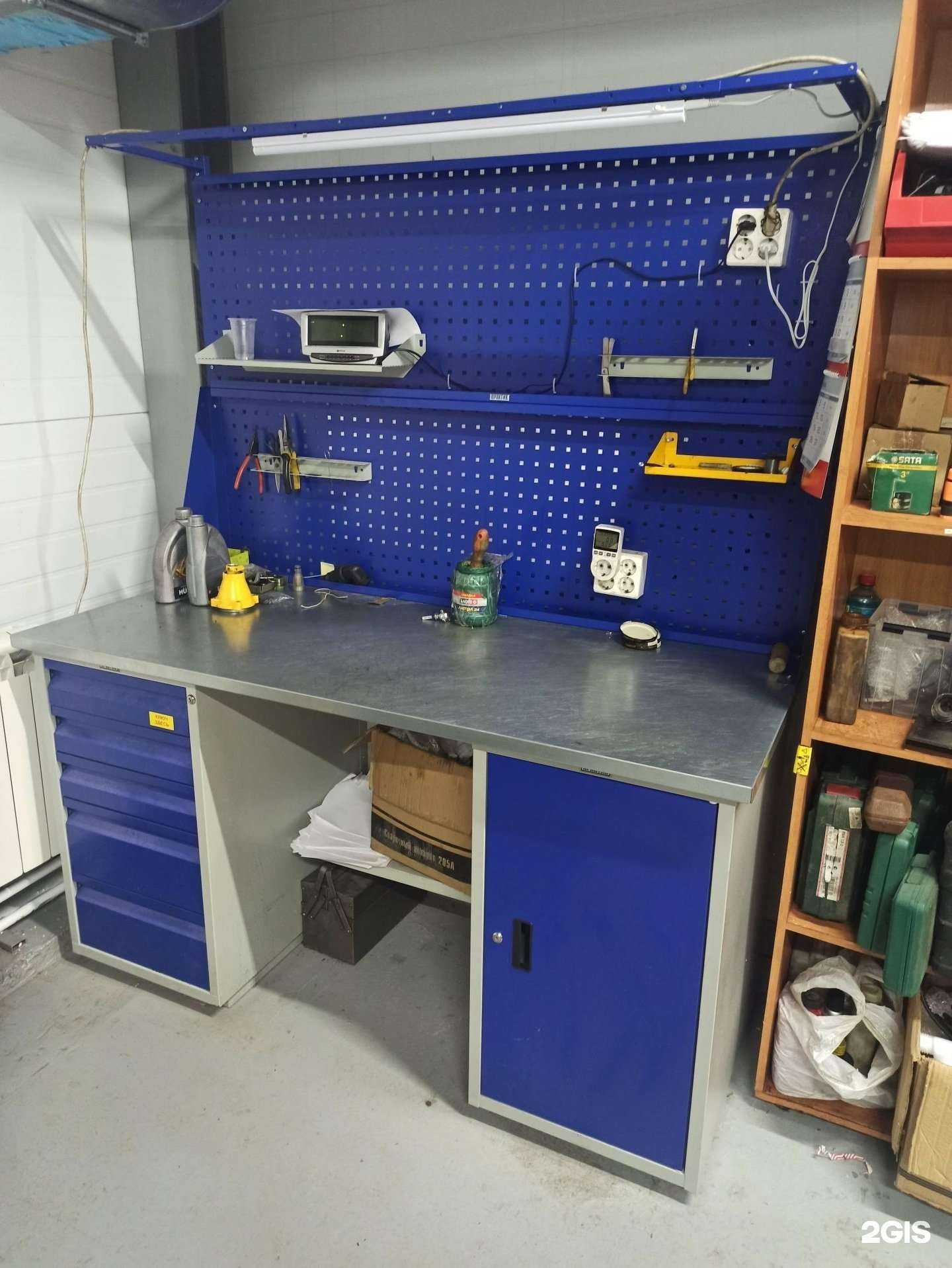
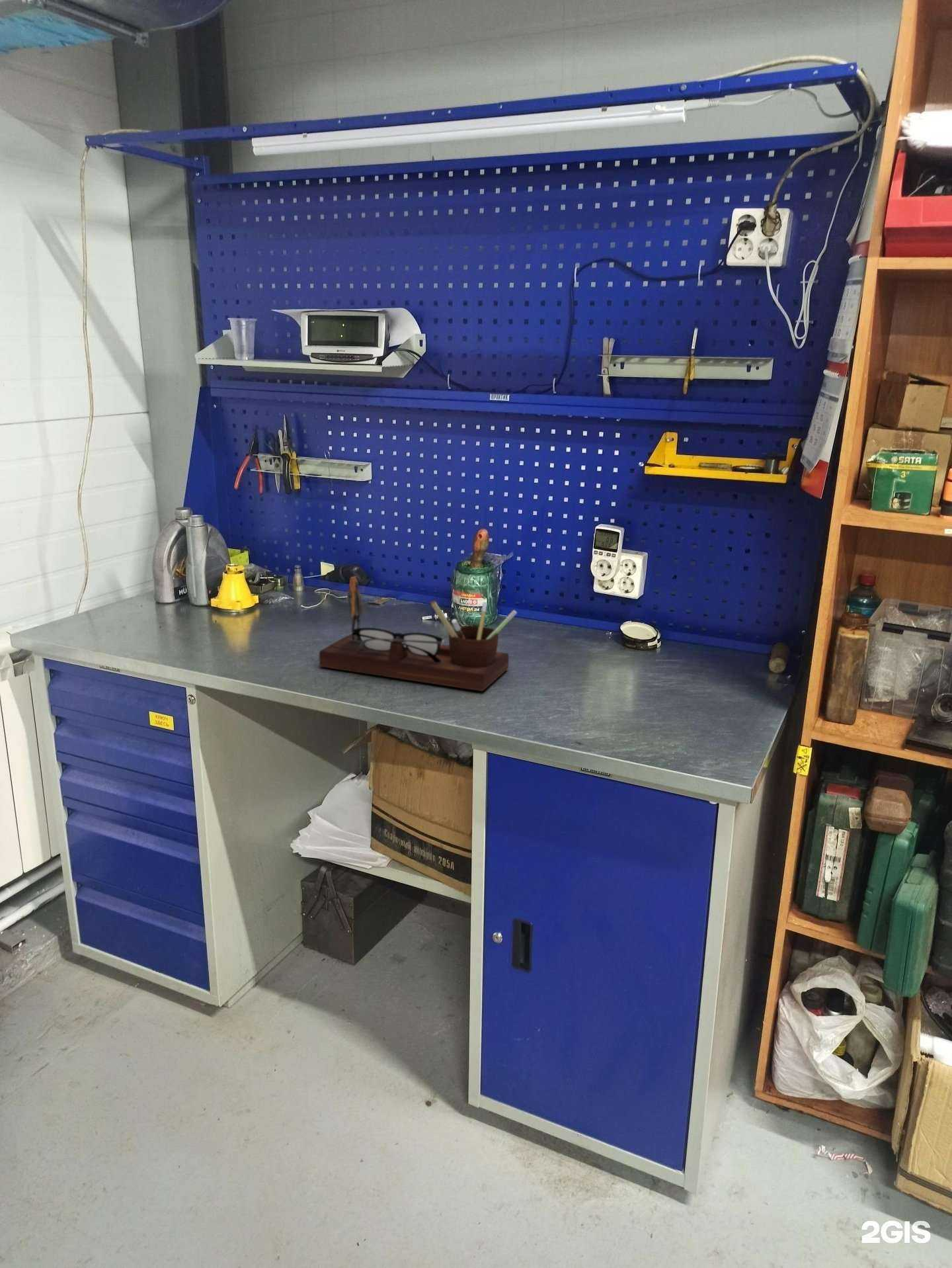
+ desk organizer (418, 632)
